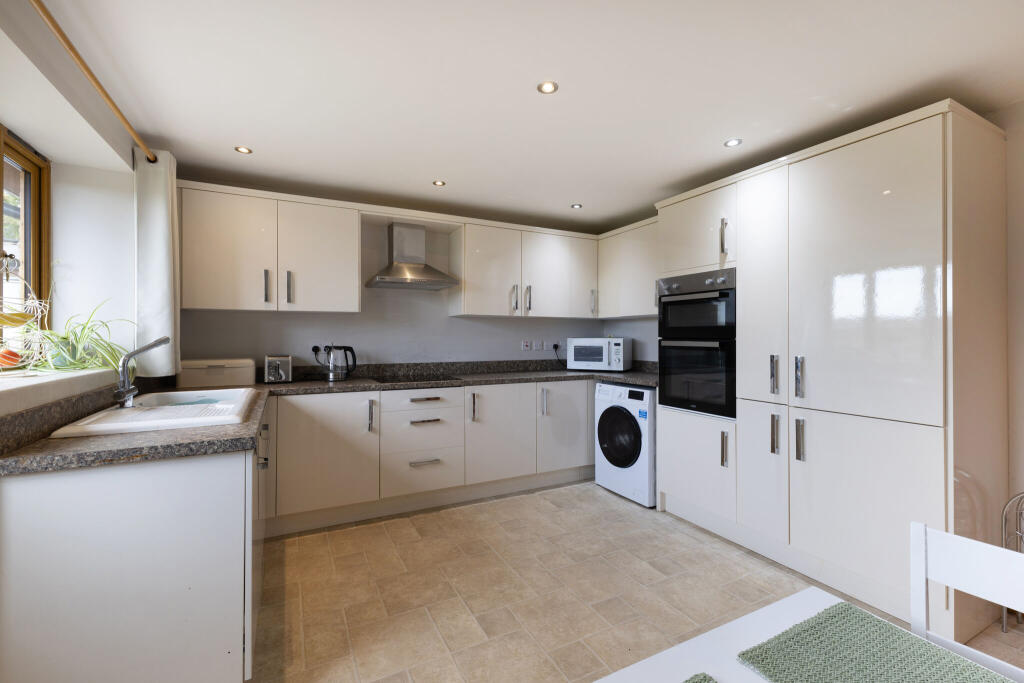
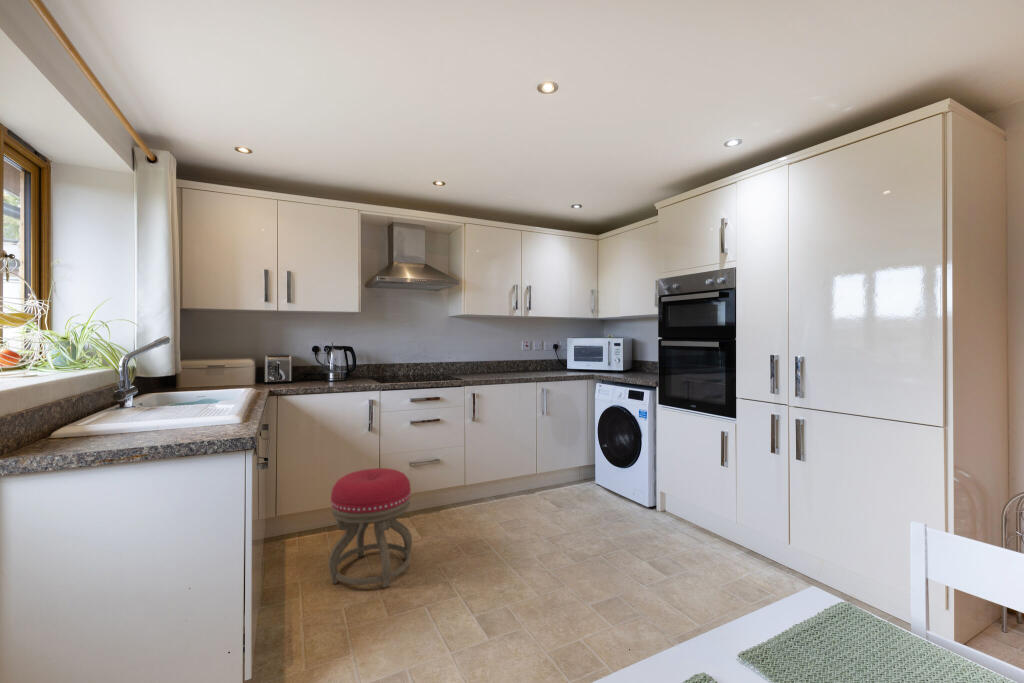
+ stool (372, 521)
